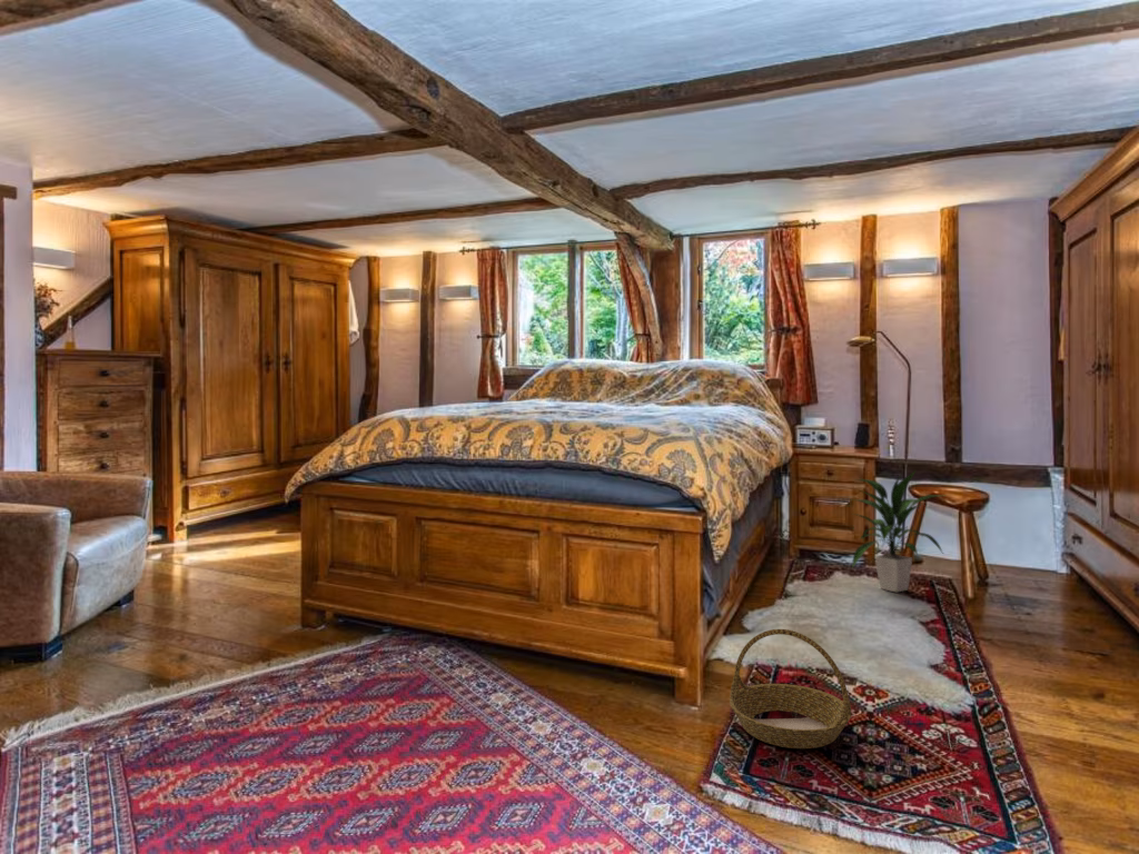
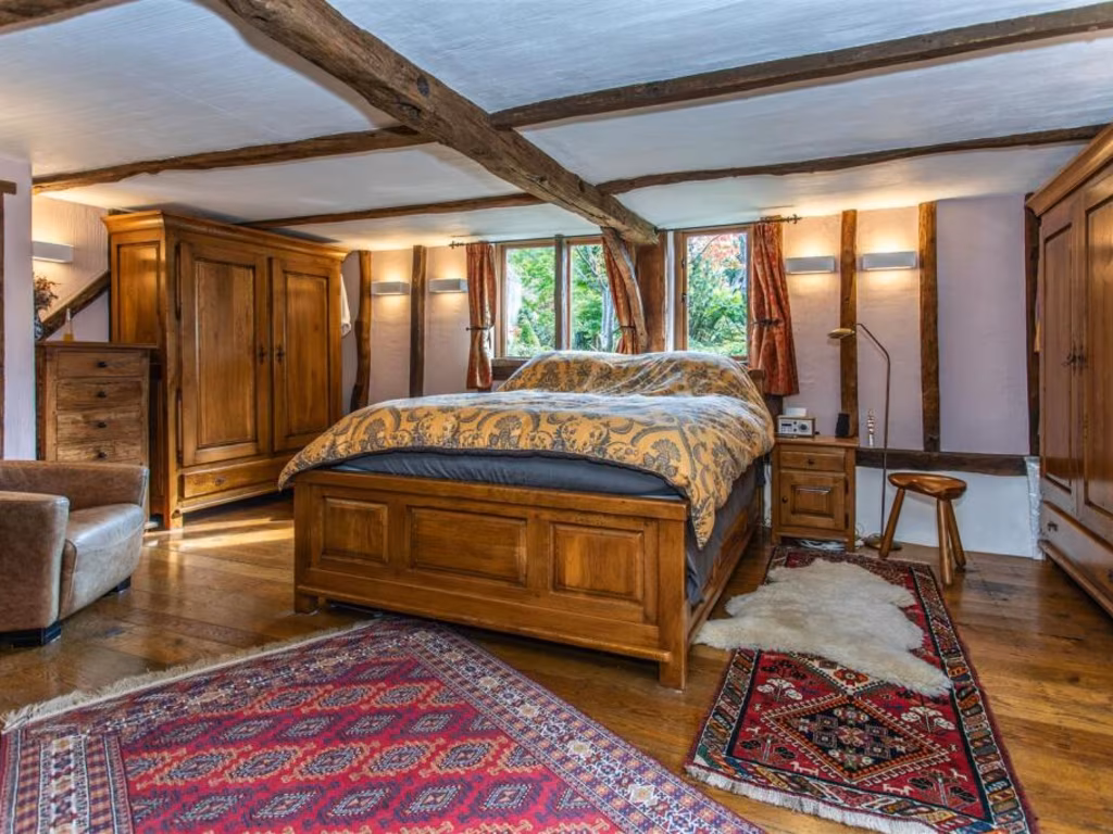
- basket (786, 684)
- indoor plant (888, 528)
